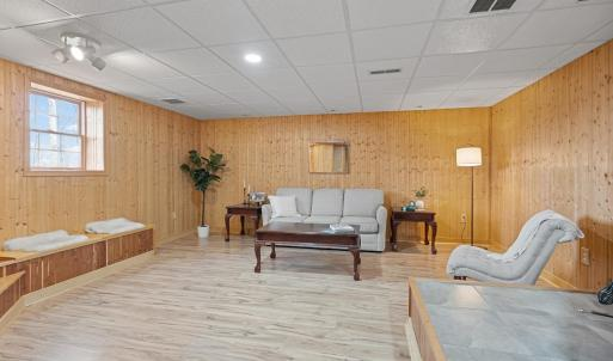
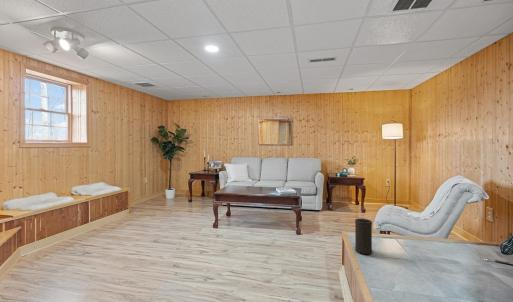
+ speaker (363, 236)
